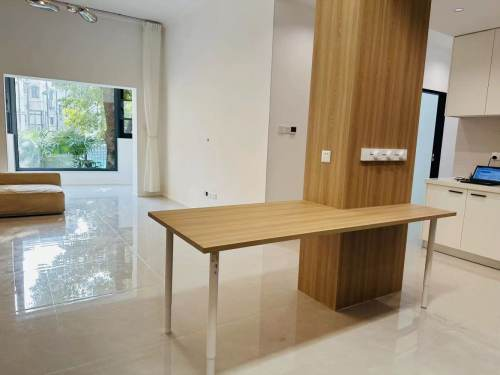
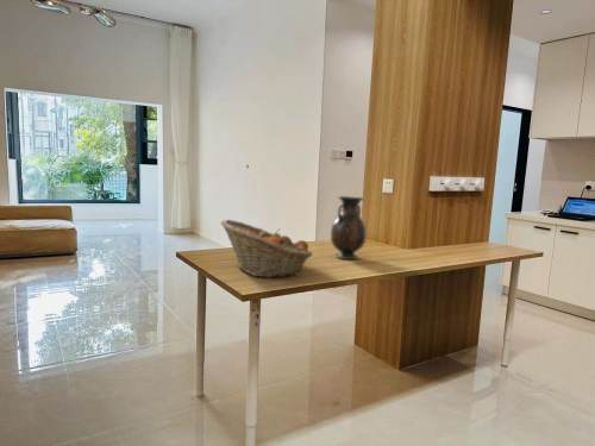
+ vase (349, 227)
+ fruit basket (265, 245)
